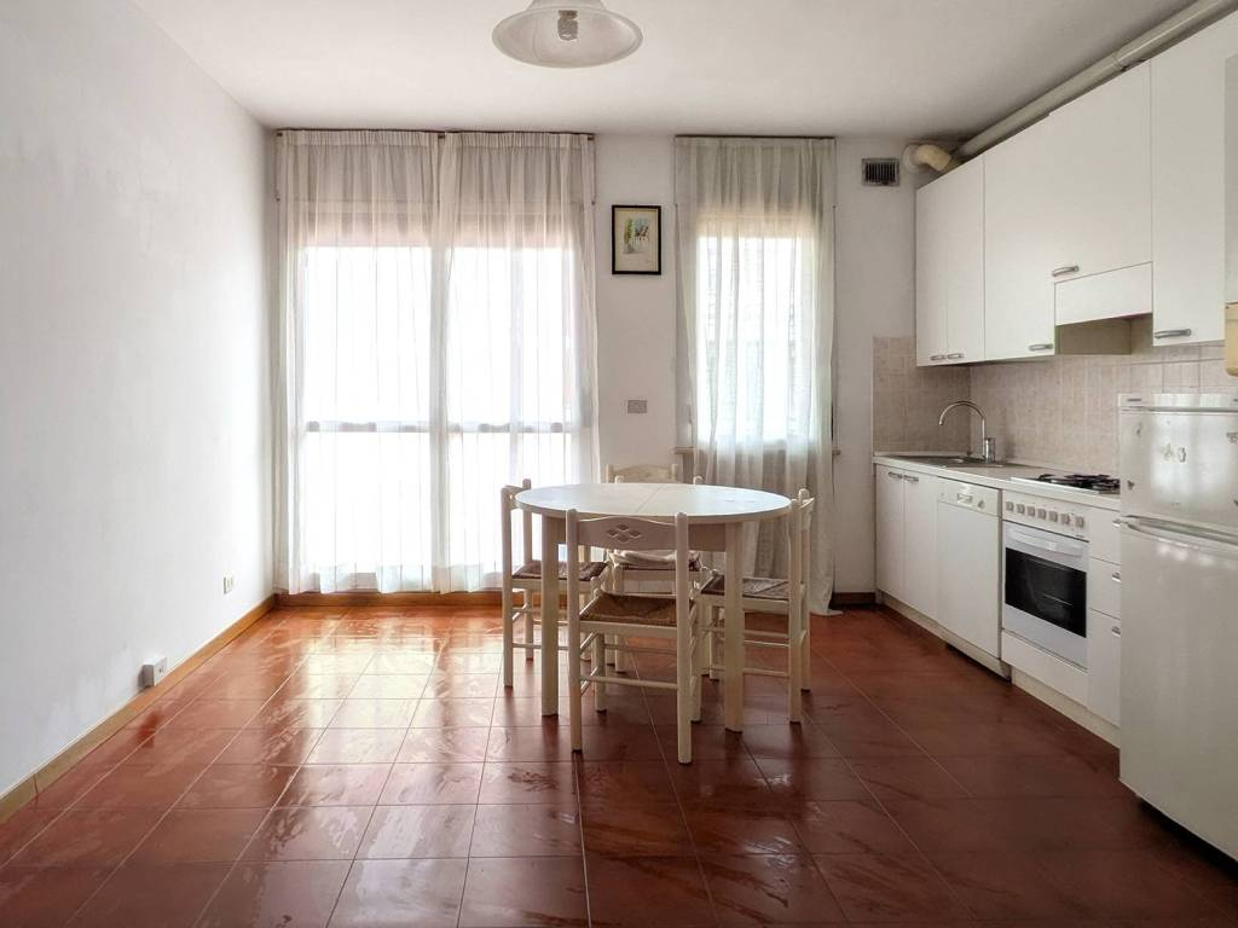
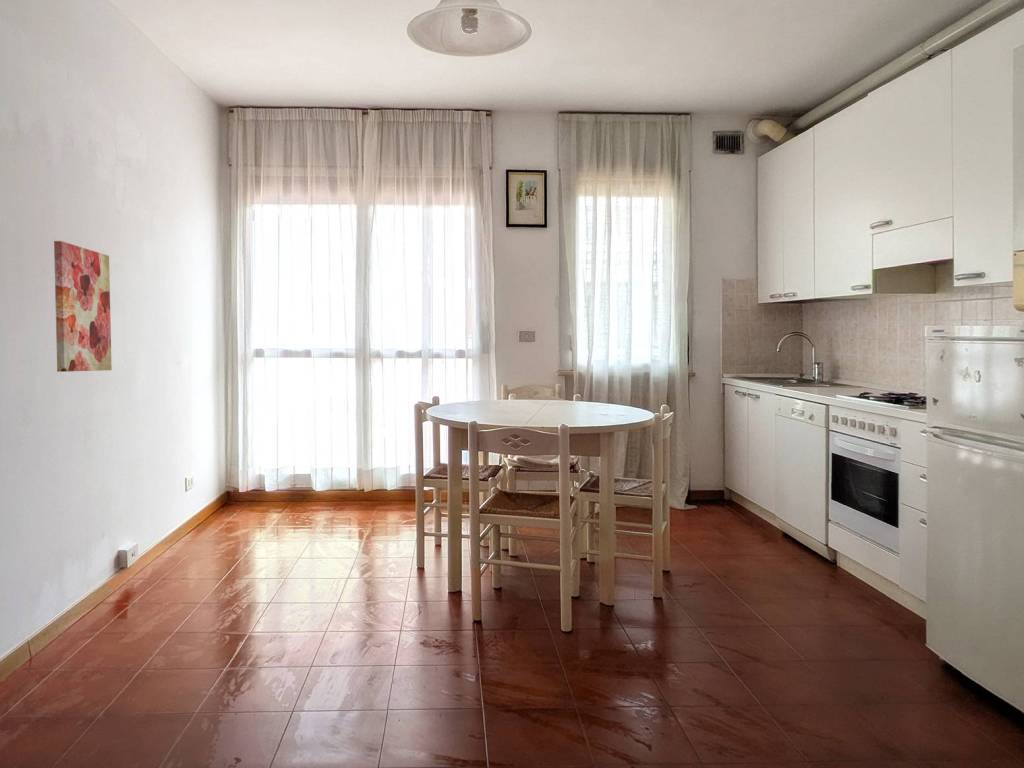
+ wall art (84, 310)
